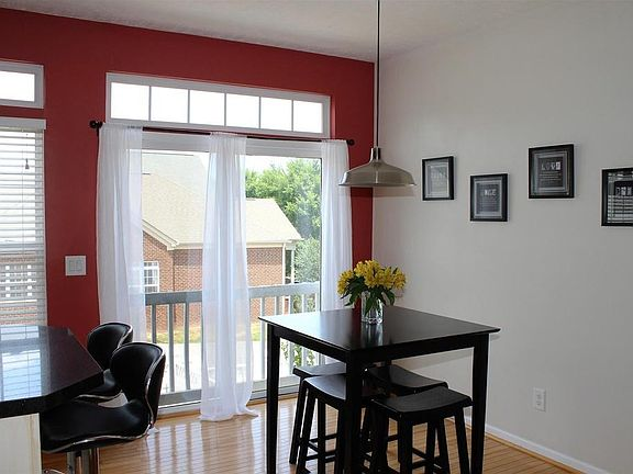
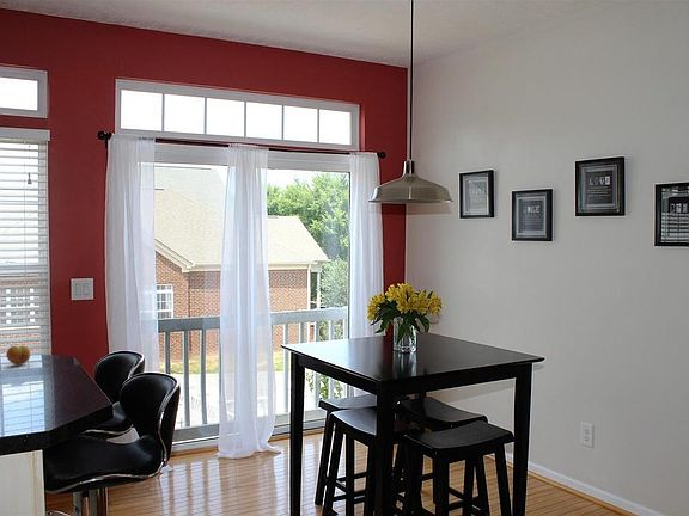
+ fruit (18, 355)
